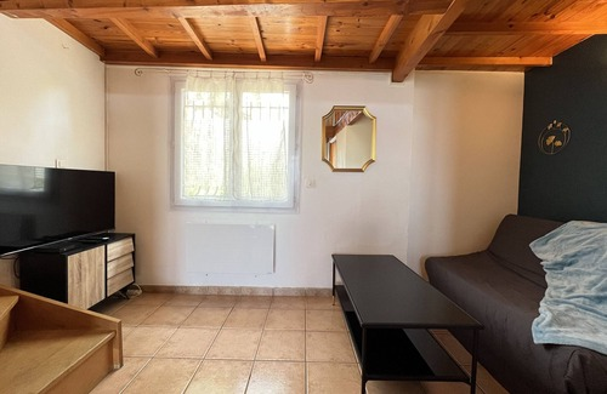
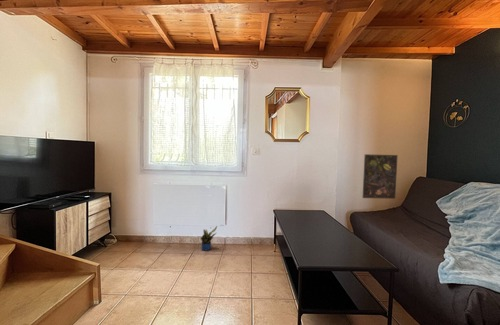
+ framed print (379, 176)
+ potted plant (209, 236)
